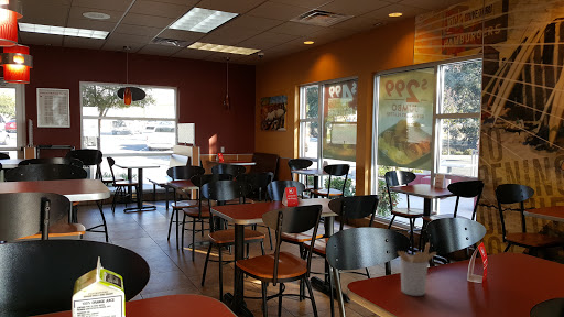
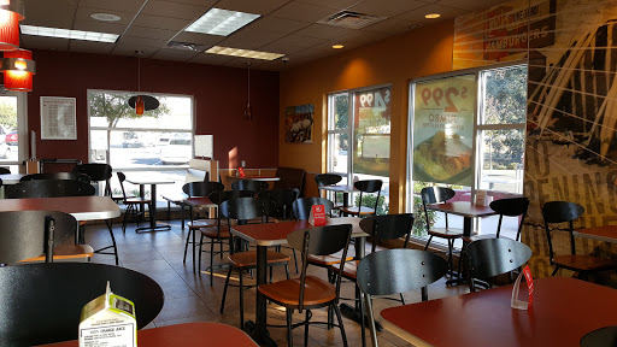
- utensil holder (417, 269)
